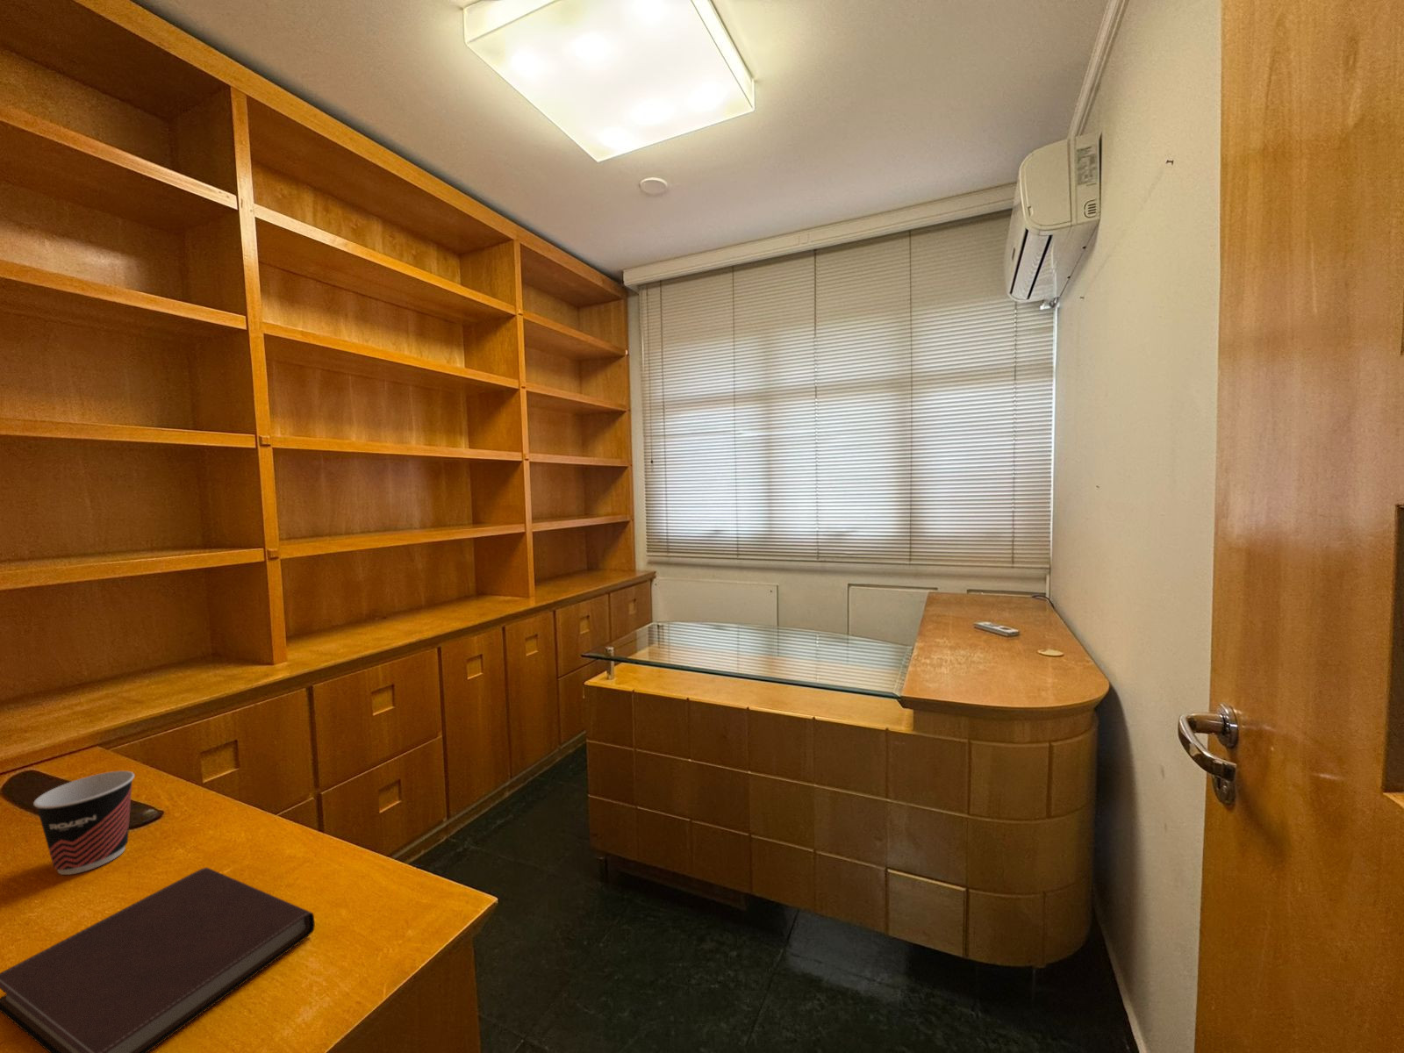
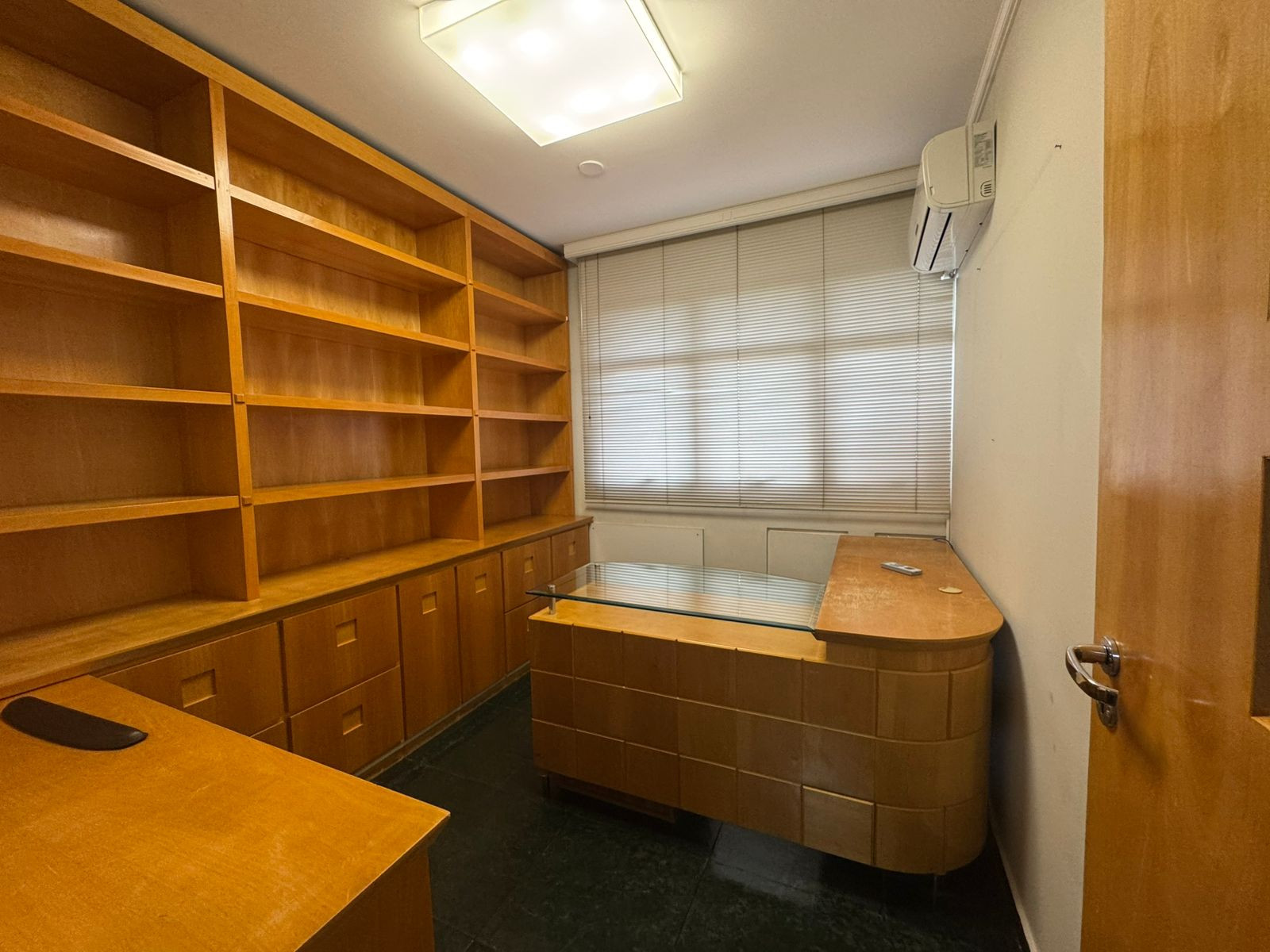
- notebook (164, 953)
- cup (88, 823)
